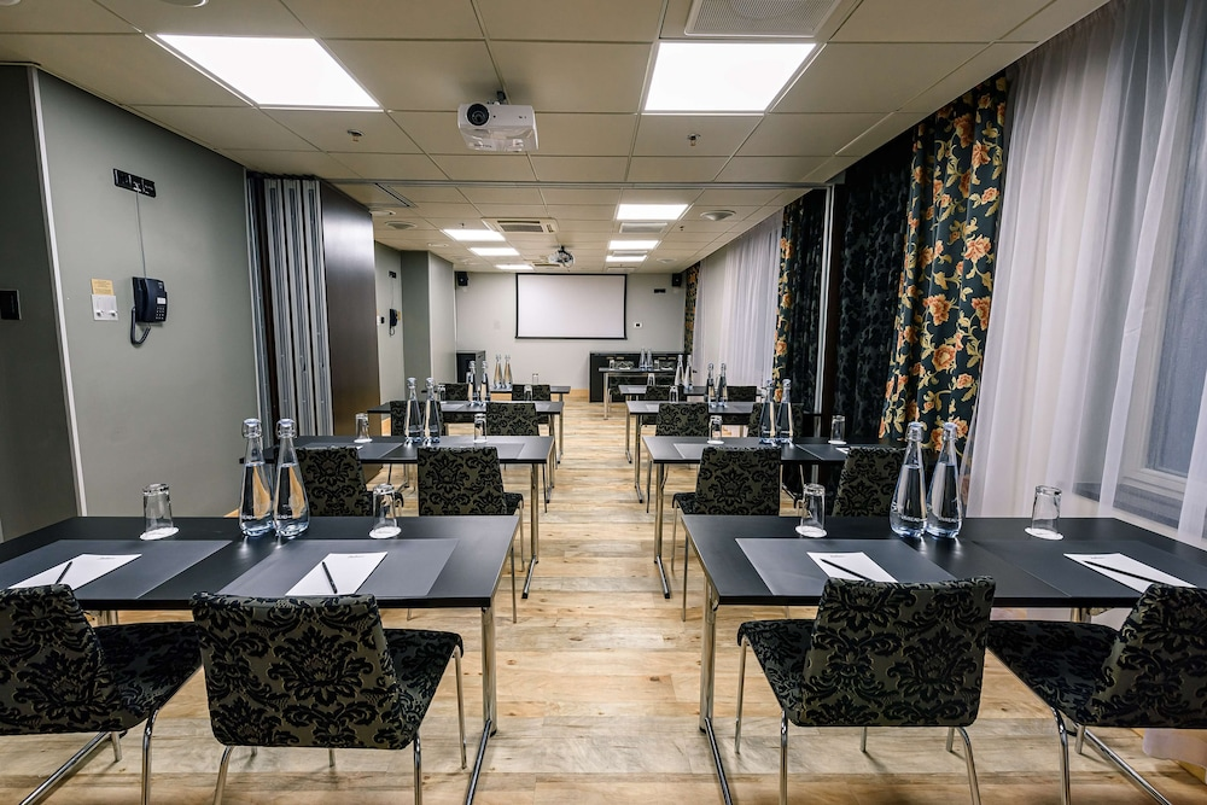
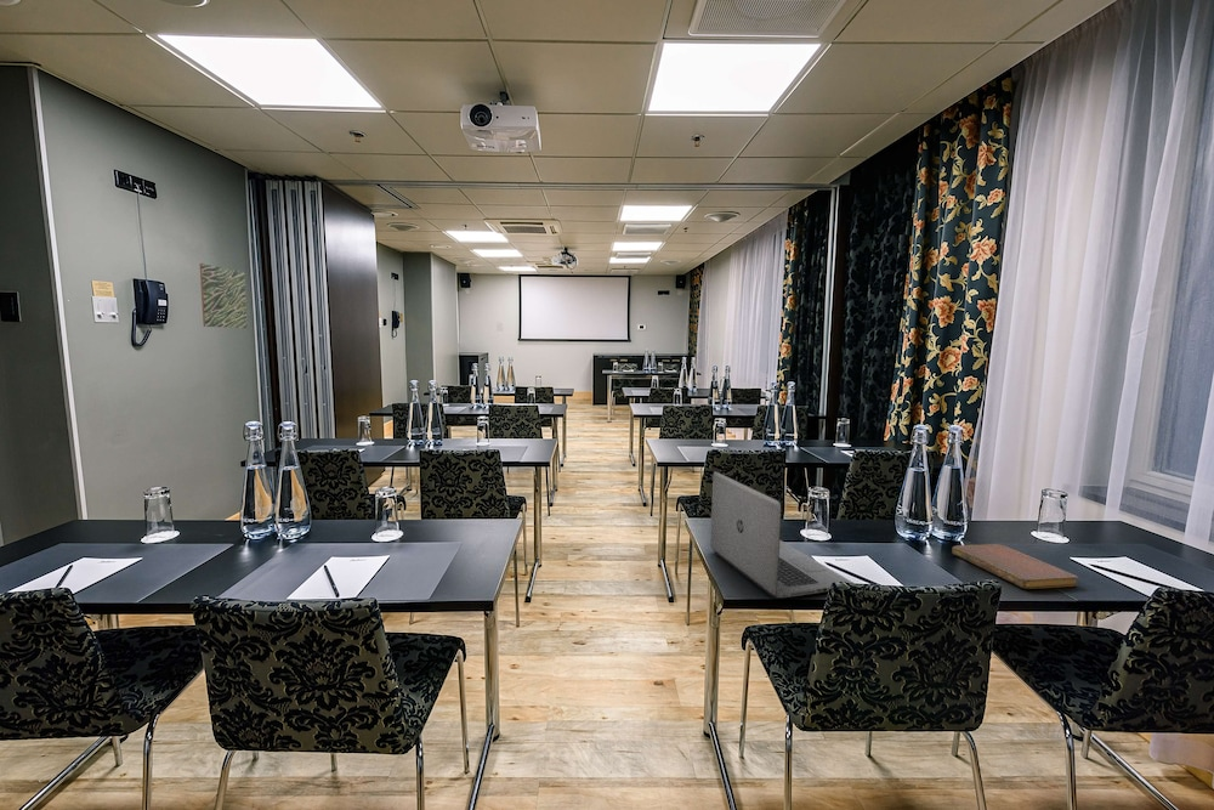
+ notebook (1010, 563)
+ wall art (225, 298)
+ laptop (778, 526)
